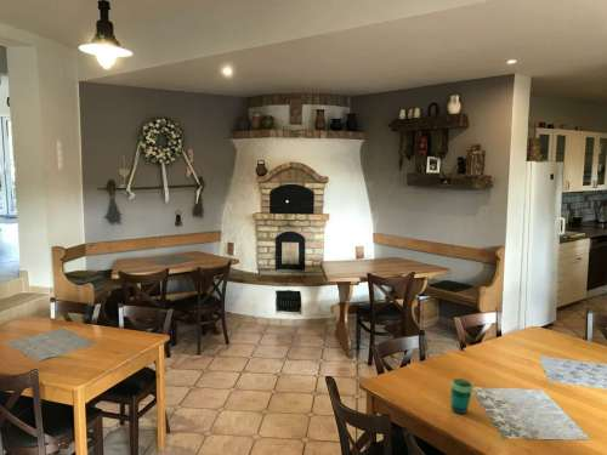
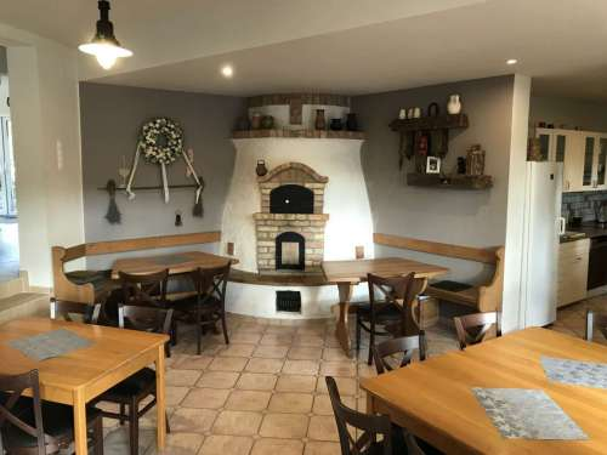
- cup (460, 396)
